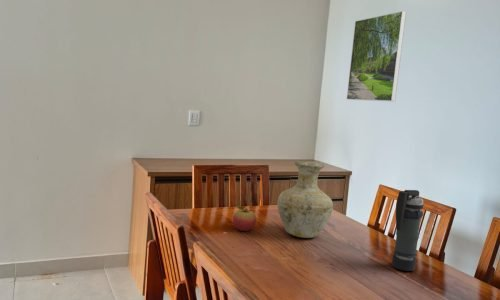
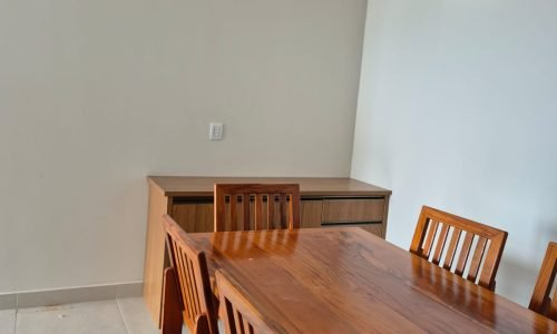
- vase (305, 198)
- smoke grenade (405, 229)
- fruit (244, 217)
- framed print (374, 58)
